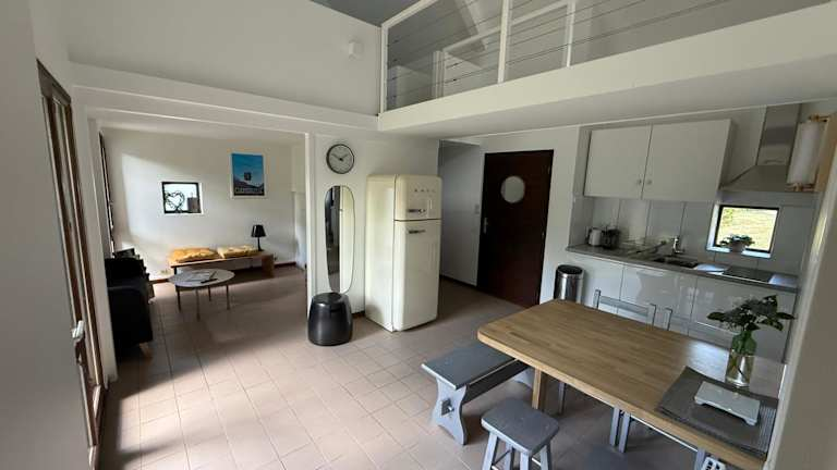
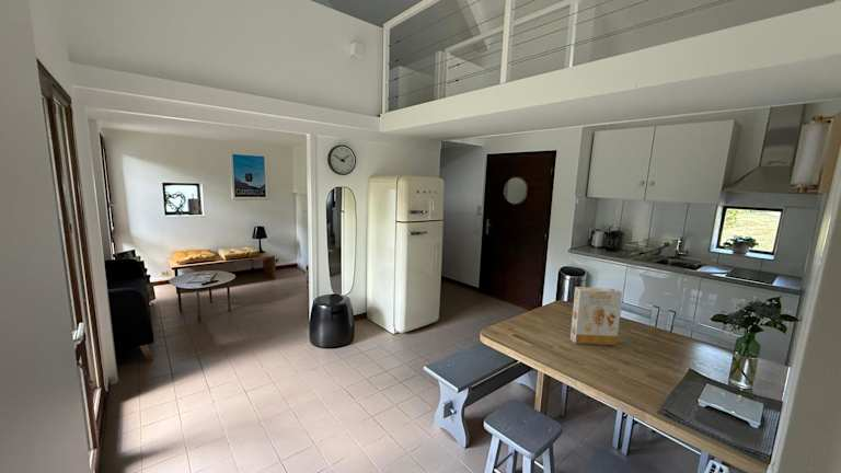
+ cereal box (595, 315)
